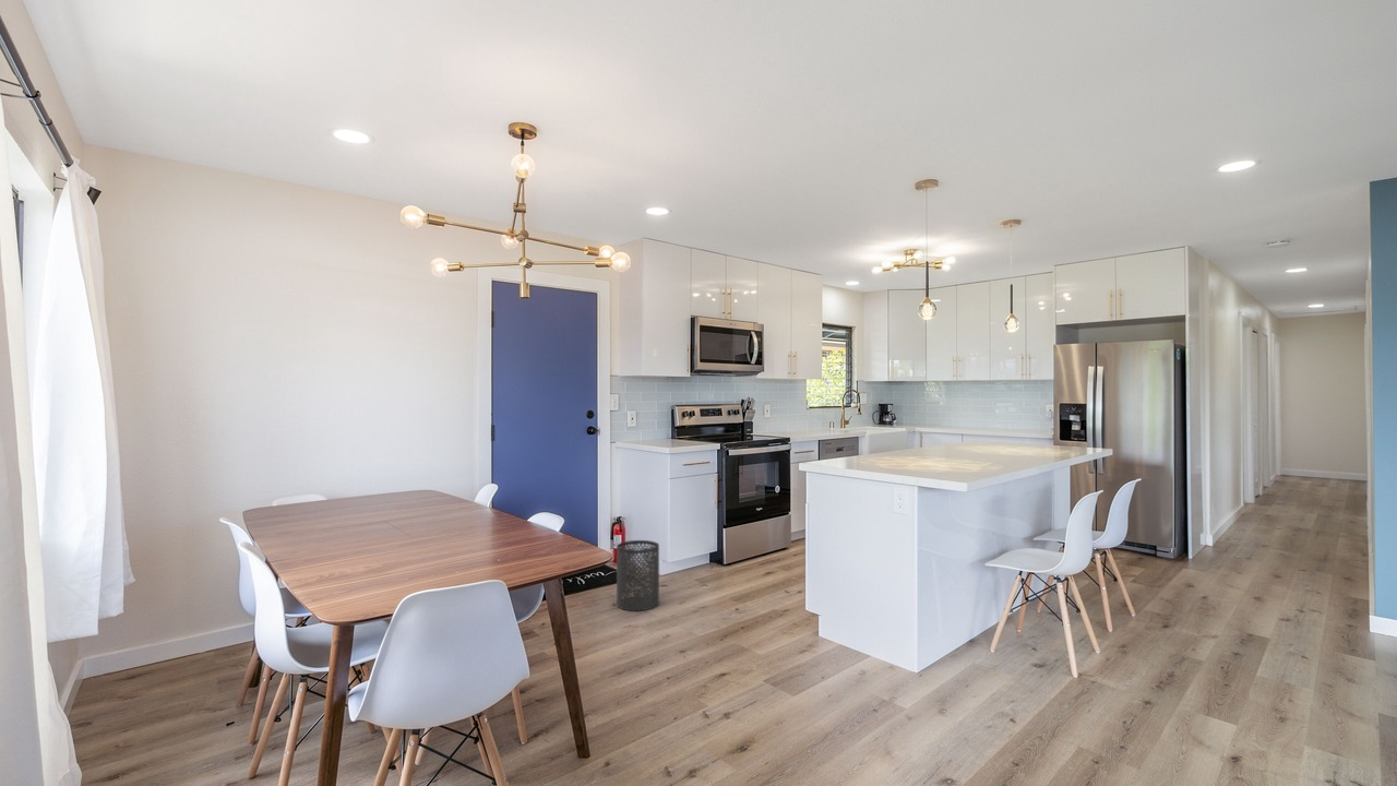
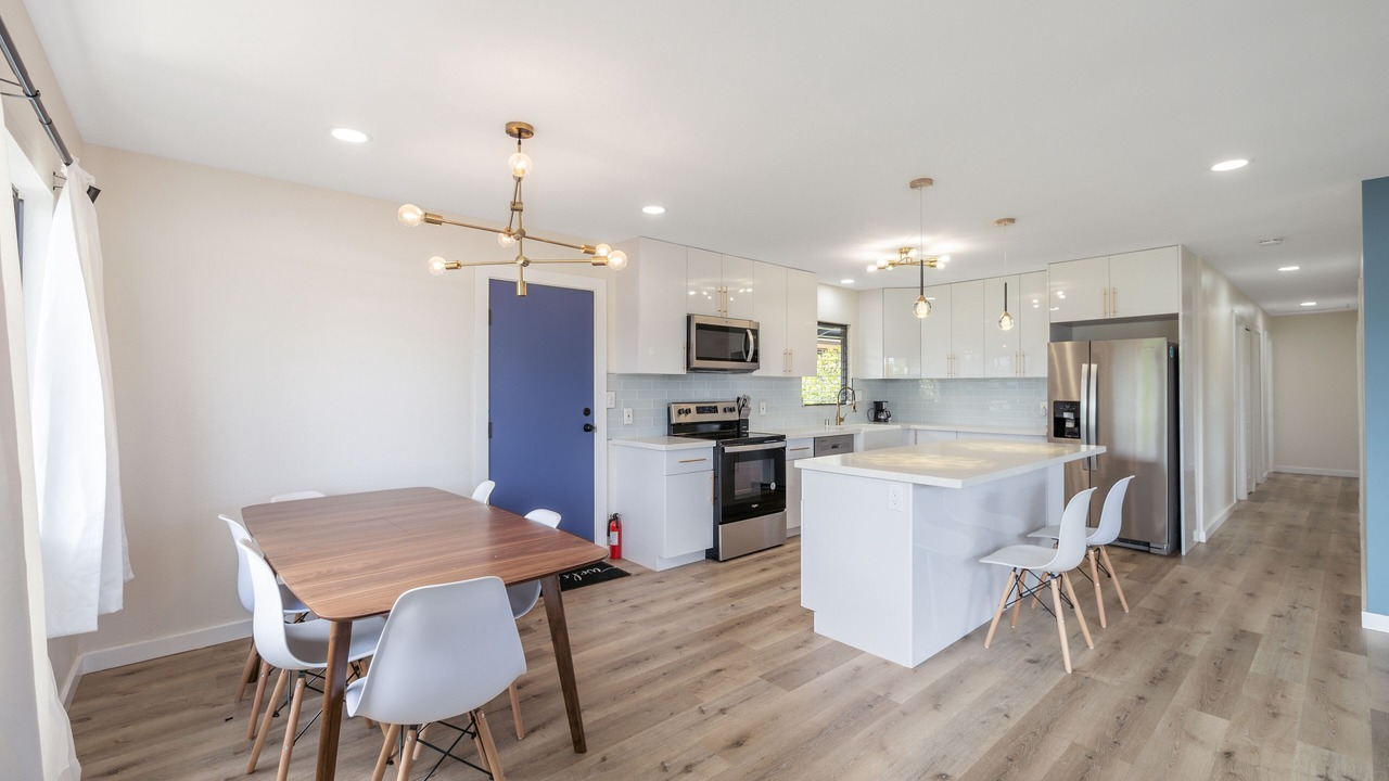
- trash can (637, 574)
